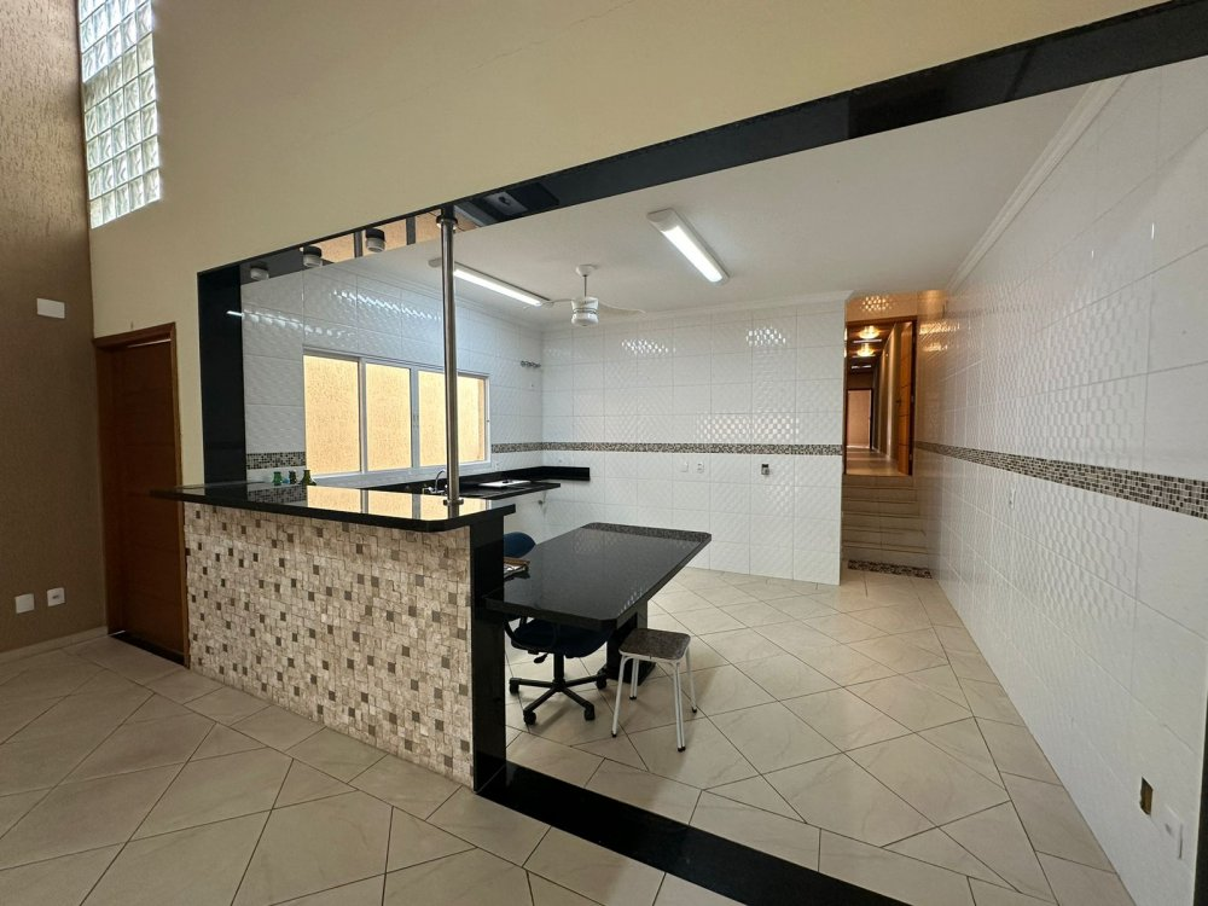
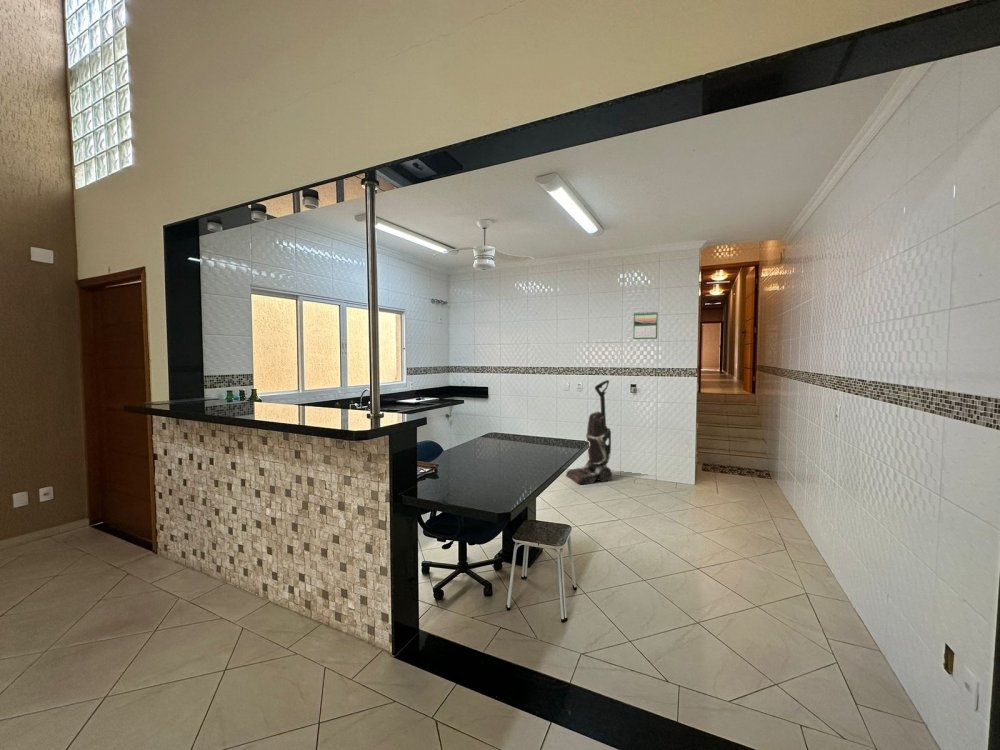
+ calendar (645, 325)
+ vacuum cleaner (589, 429)
